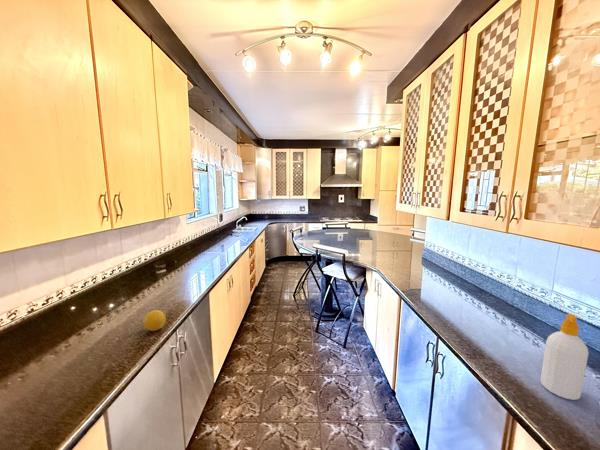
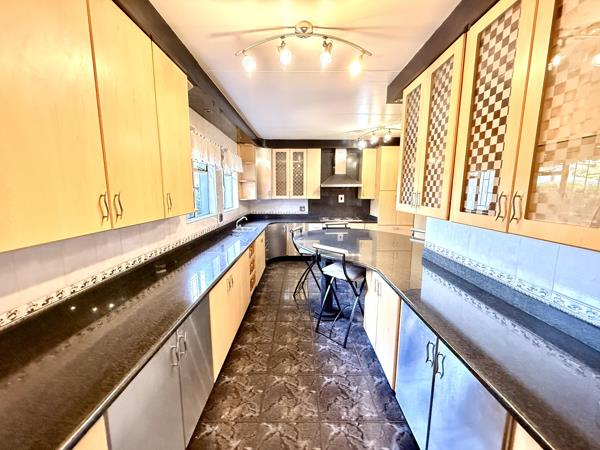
- soap bottle (565, 353)
- fruit (154, 320)
